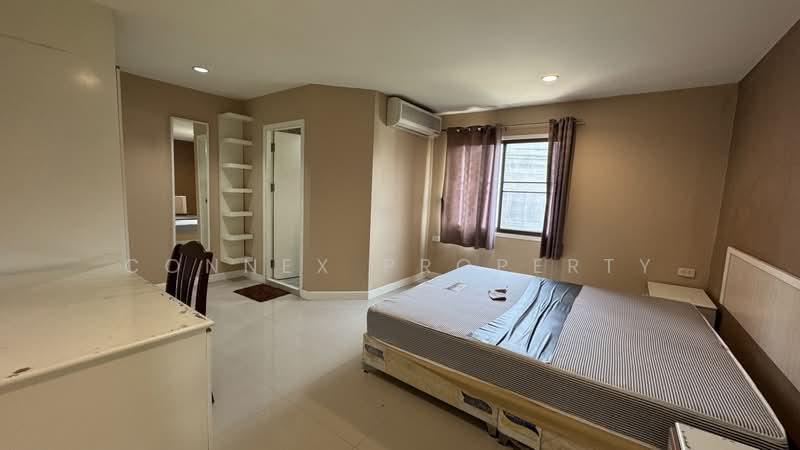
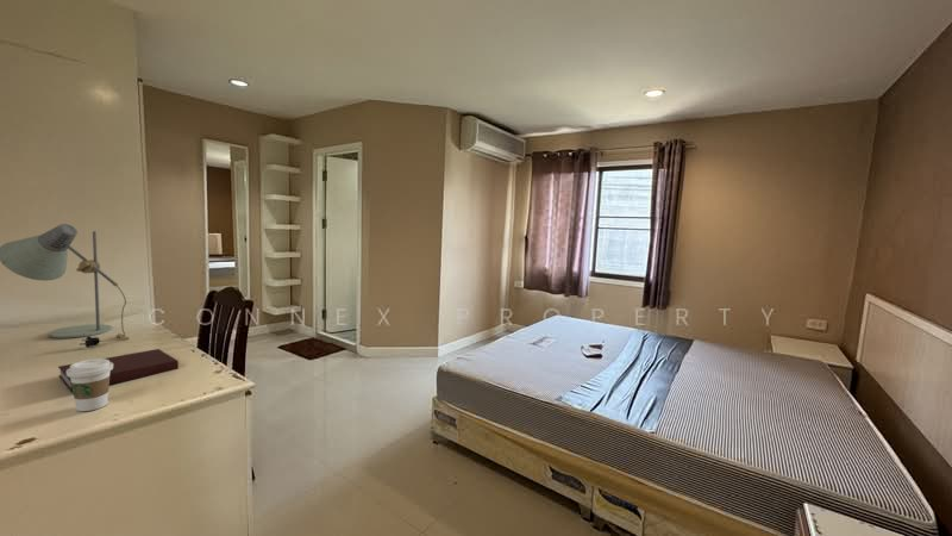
+ coffee cup (90, 385)
+ desk lamp (63, 274)
+ notebook (120, 367)
